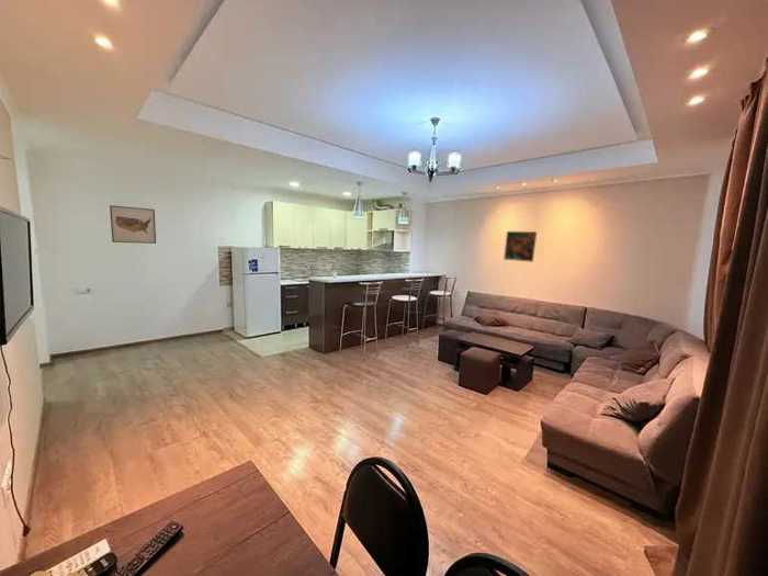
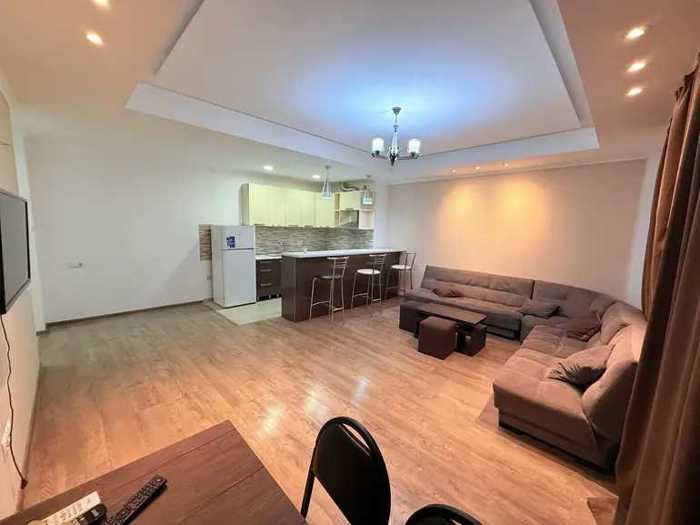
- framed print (519, 246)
- wall art (134, 225)
